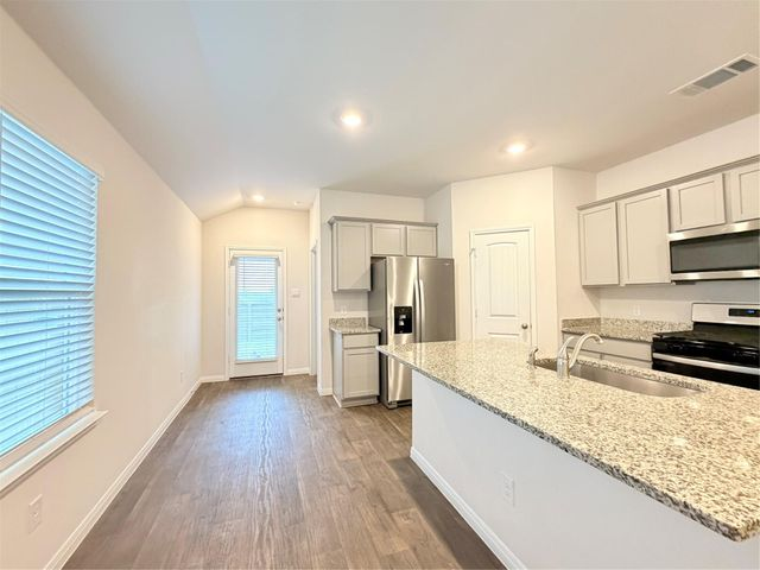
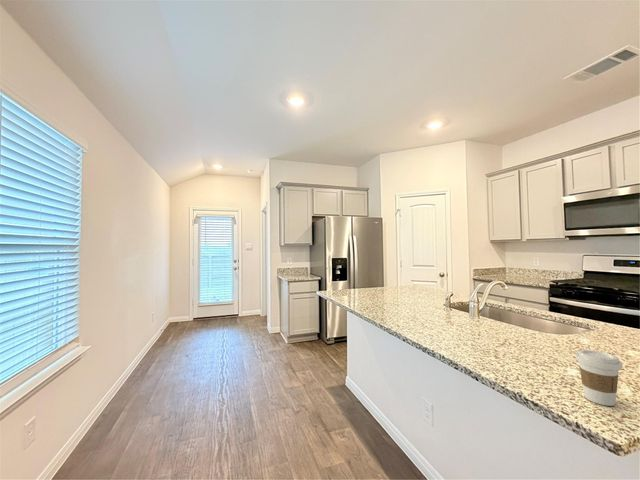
+ coffee cup (598, 376)
